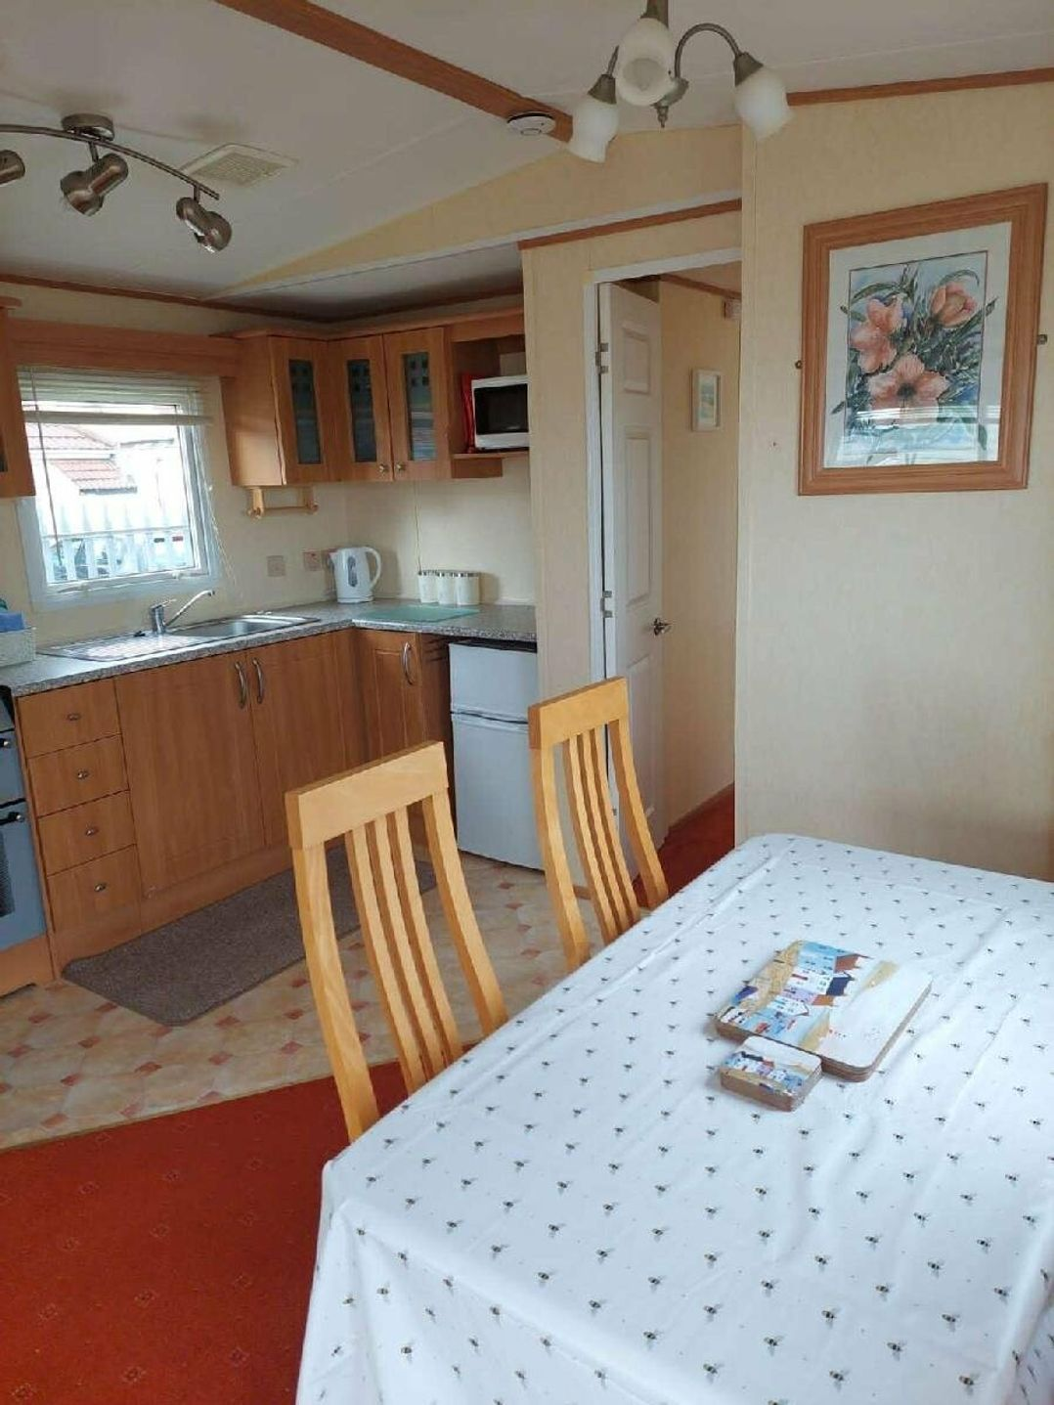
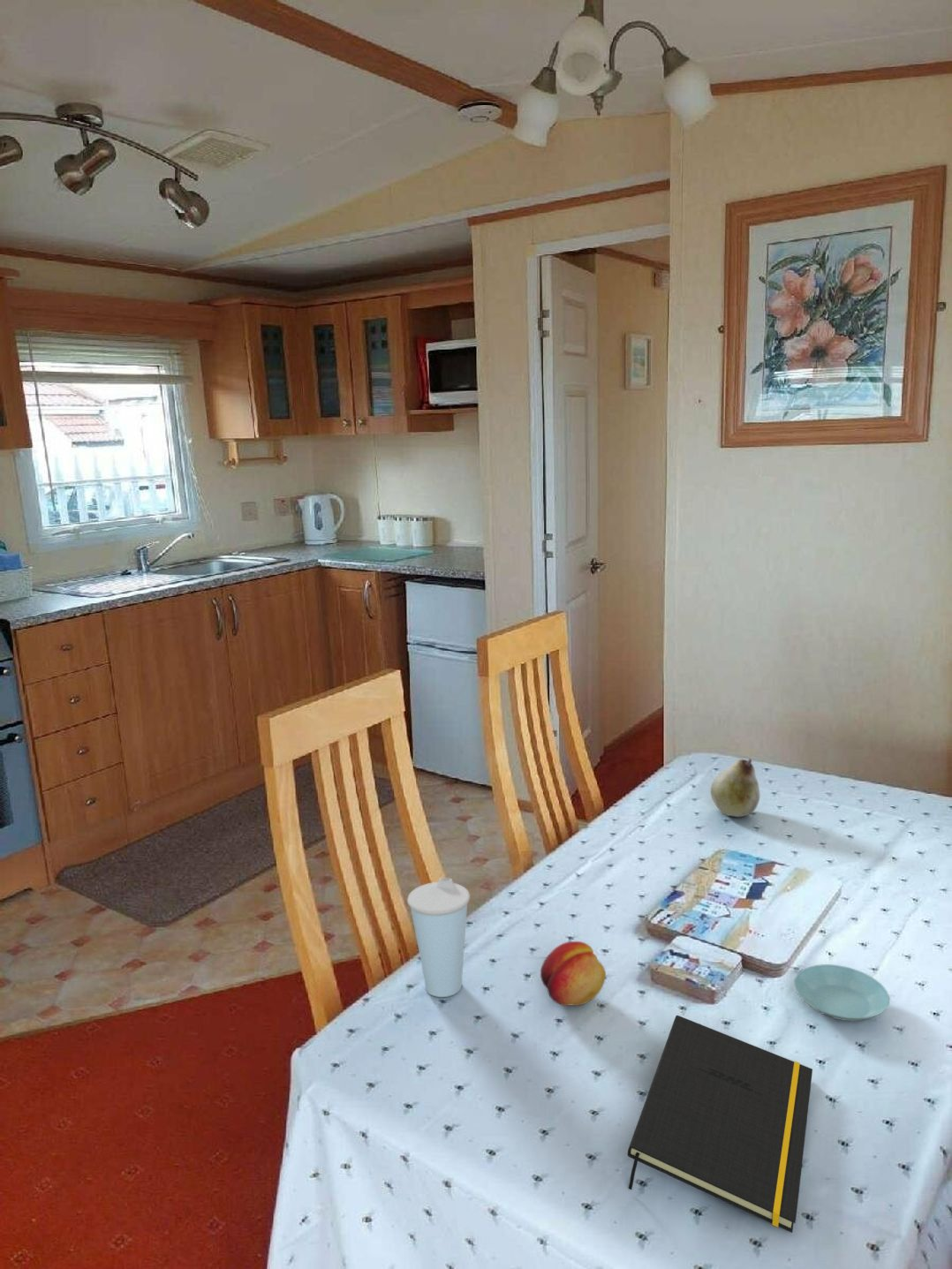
+ saucer (840, 997)
+ fruit (572, 971)
+ cup (441, 938)
+ notepad (726, 1109)
+ fruit (735, 785)
